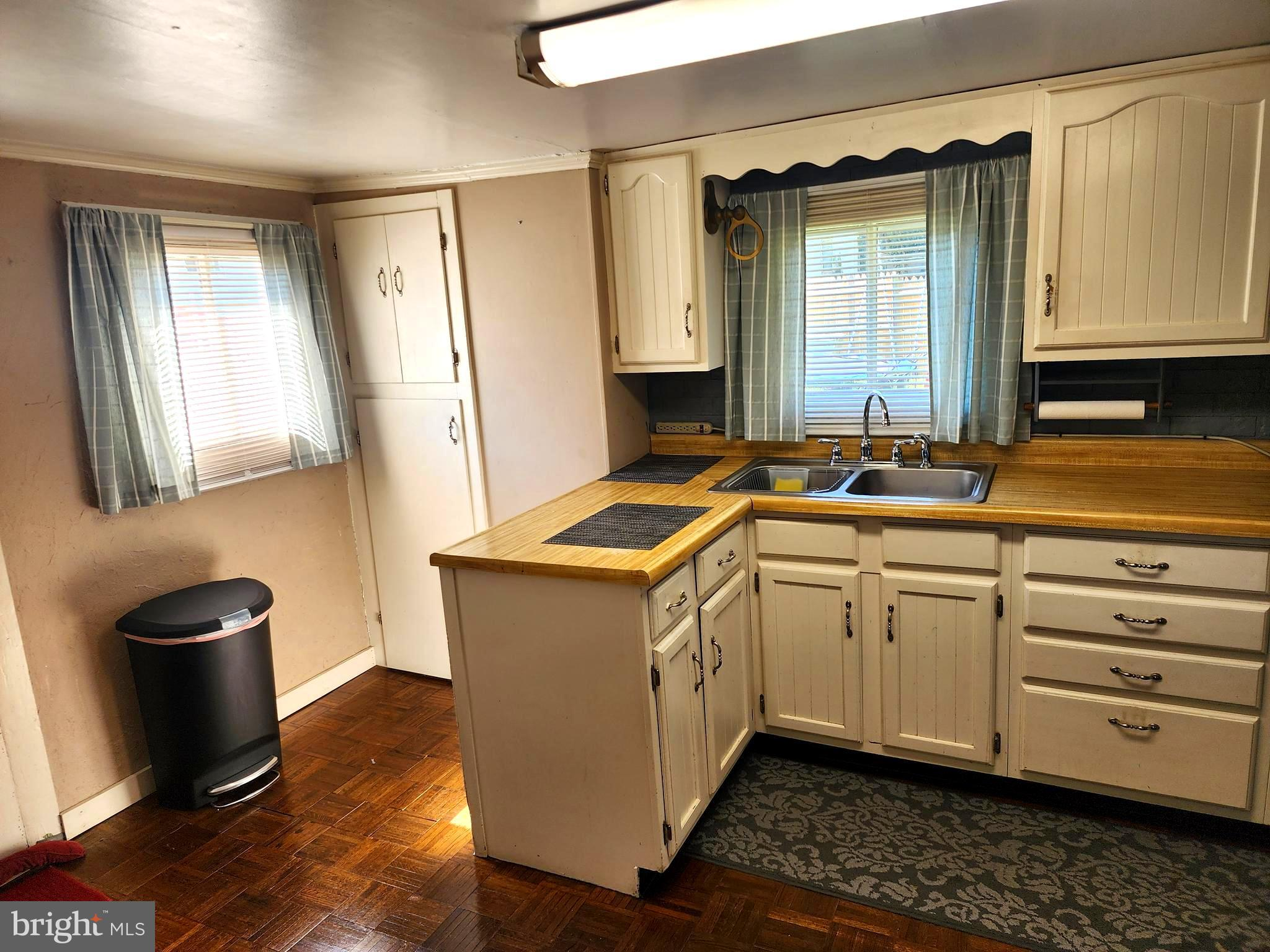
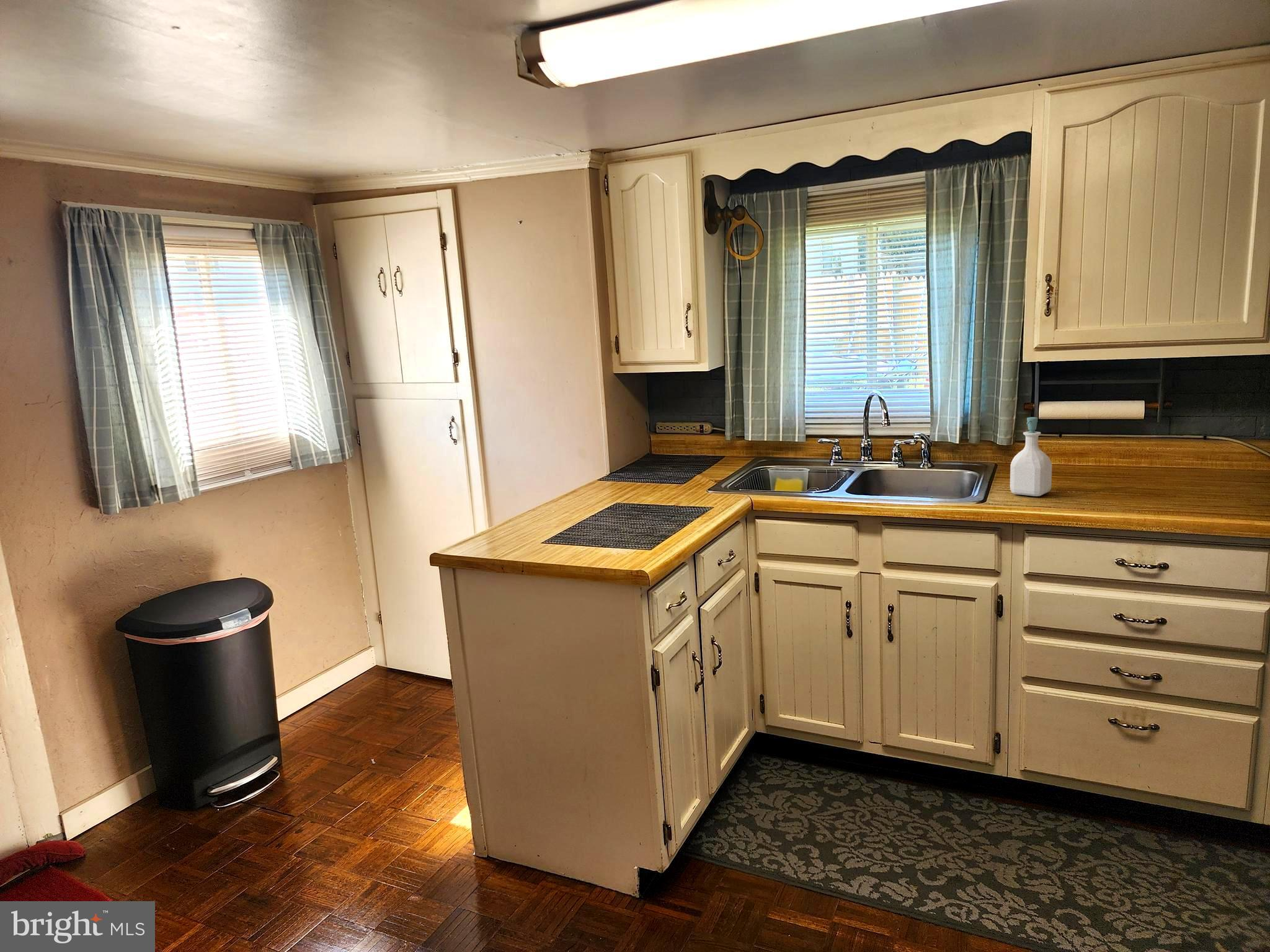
+ soap bottle (1031, 456)
